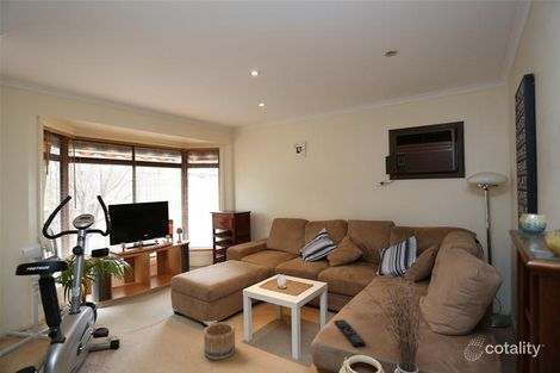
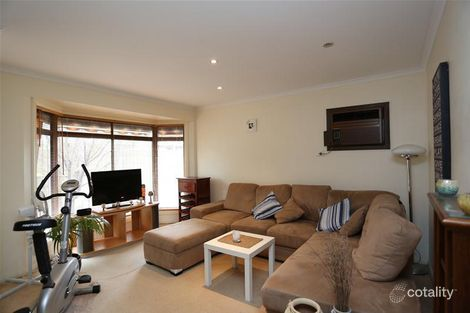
- basket (219, 340)
- remote control (348, 331)
